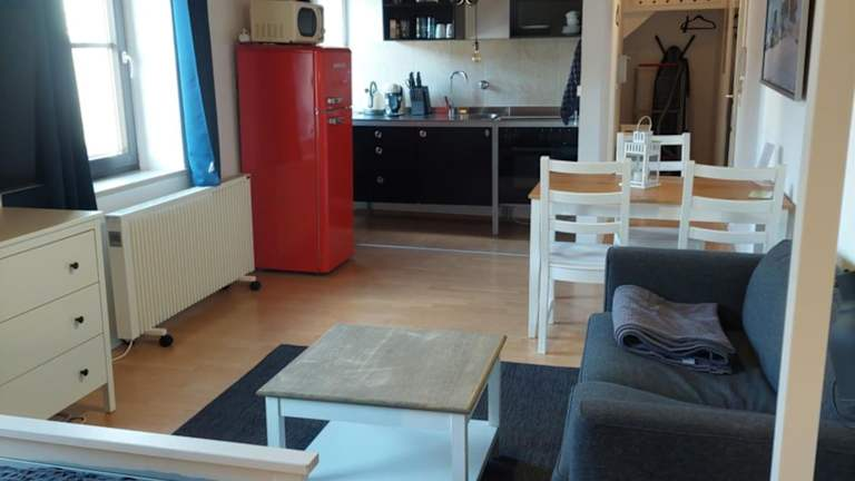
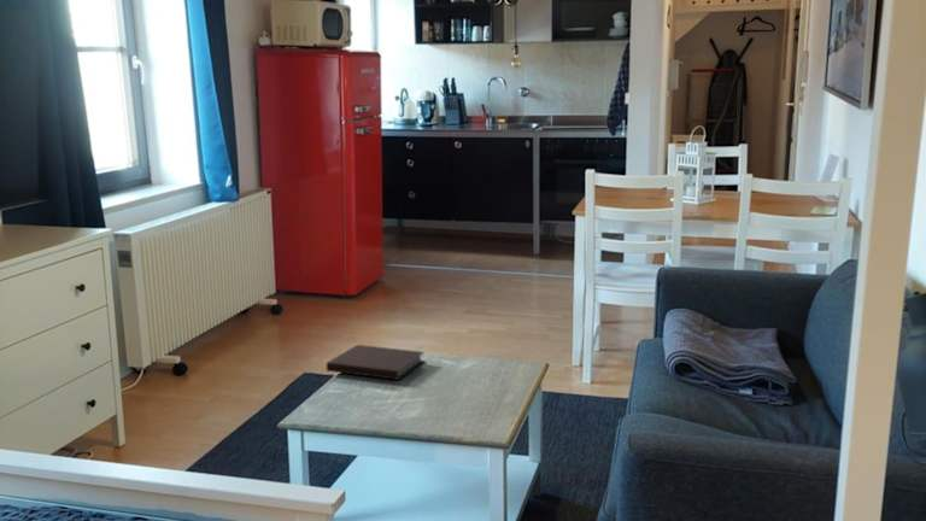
+ notebook (376, 362)
